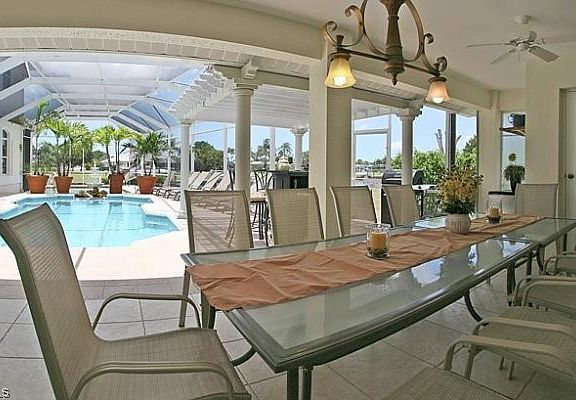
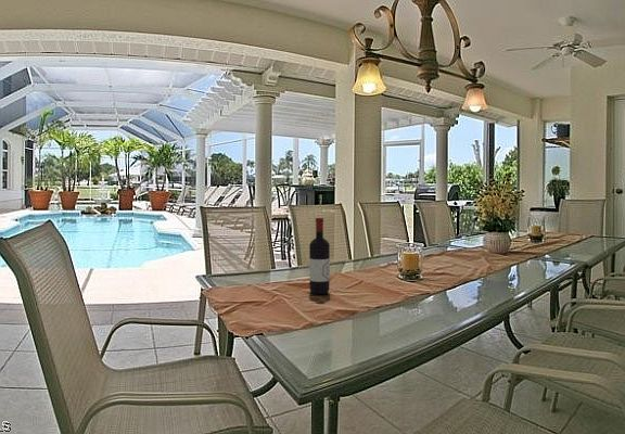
+ wine bottle (319, 255)
